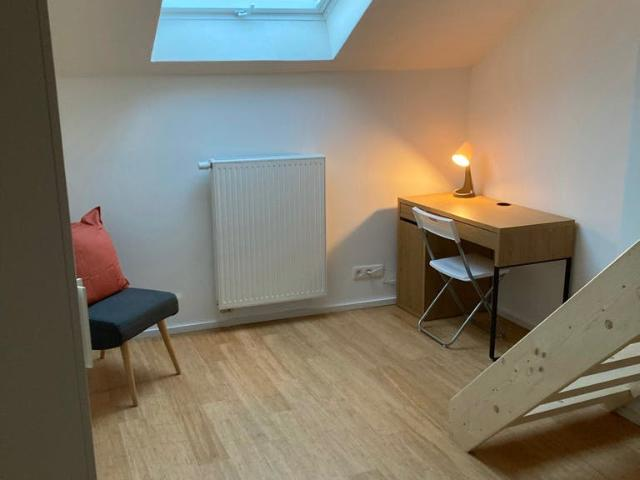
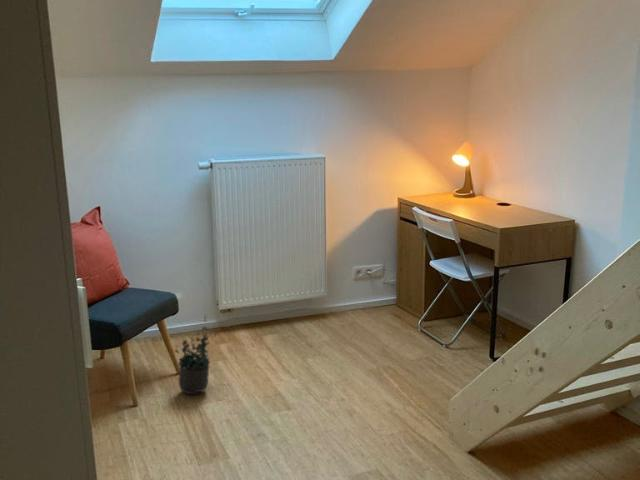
+ potted plant (197, 357)
